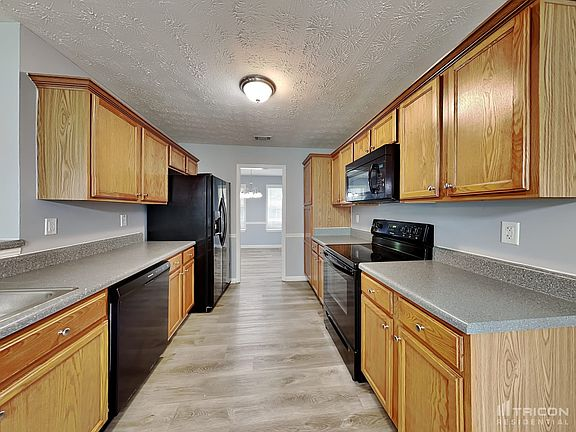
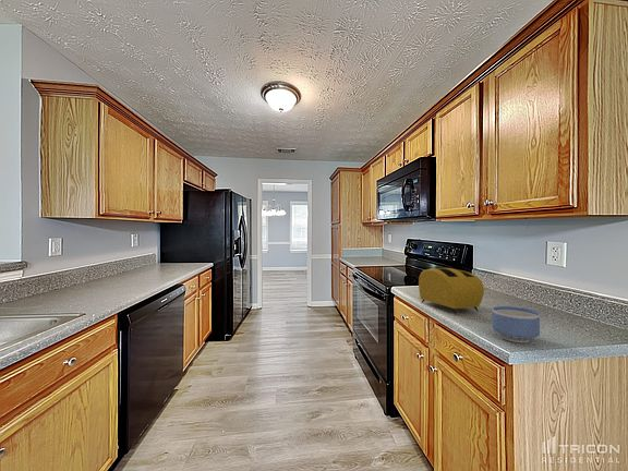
+ toaster (447, 287)
+ bowl (515, 324)
